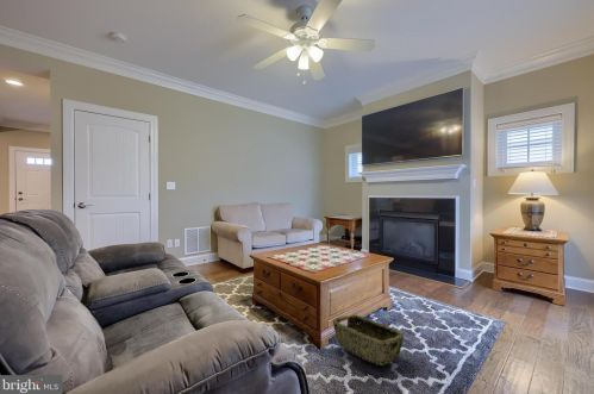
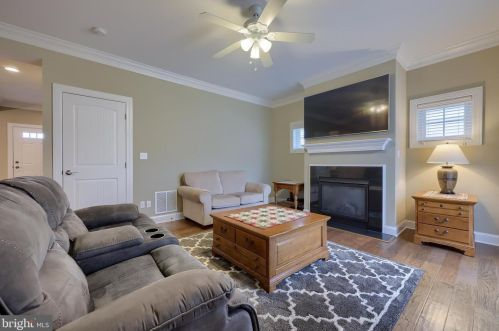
- woven basket (367, 337)
